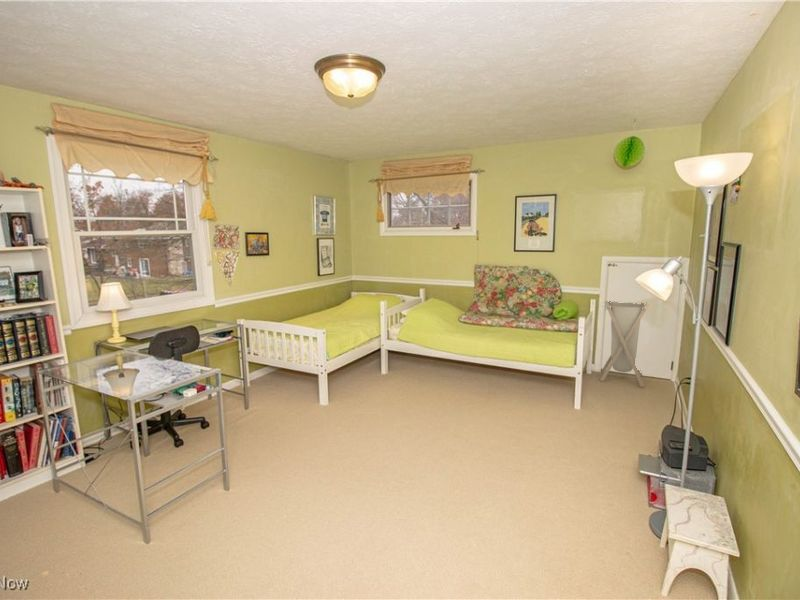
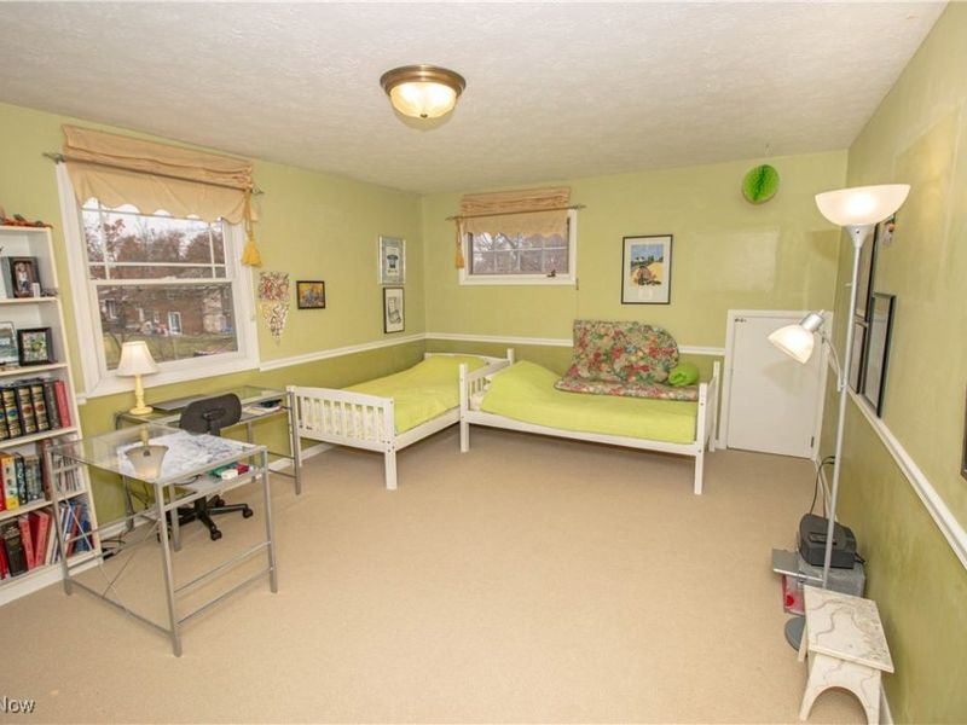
- laundry hamper (623, 339)
